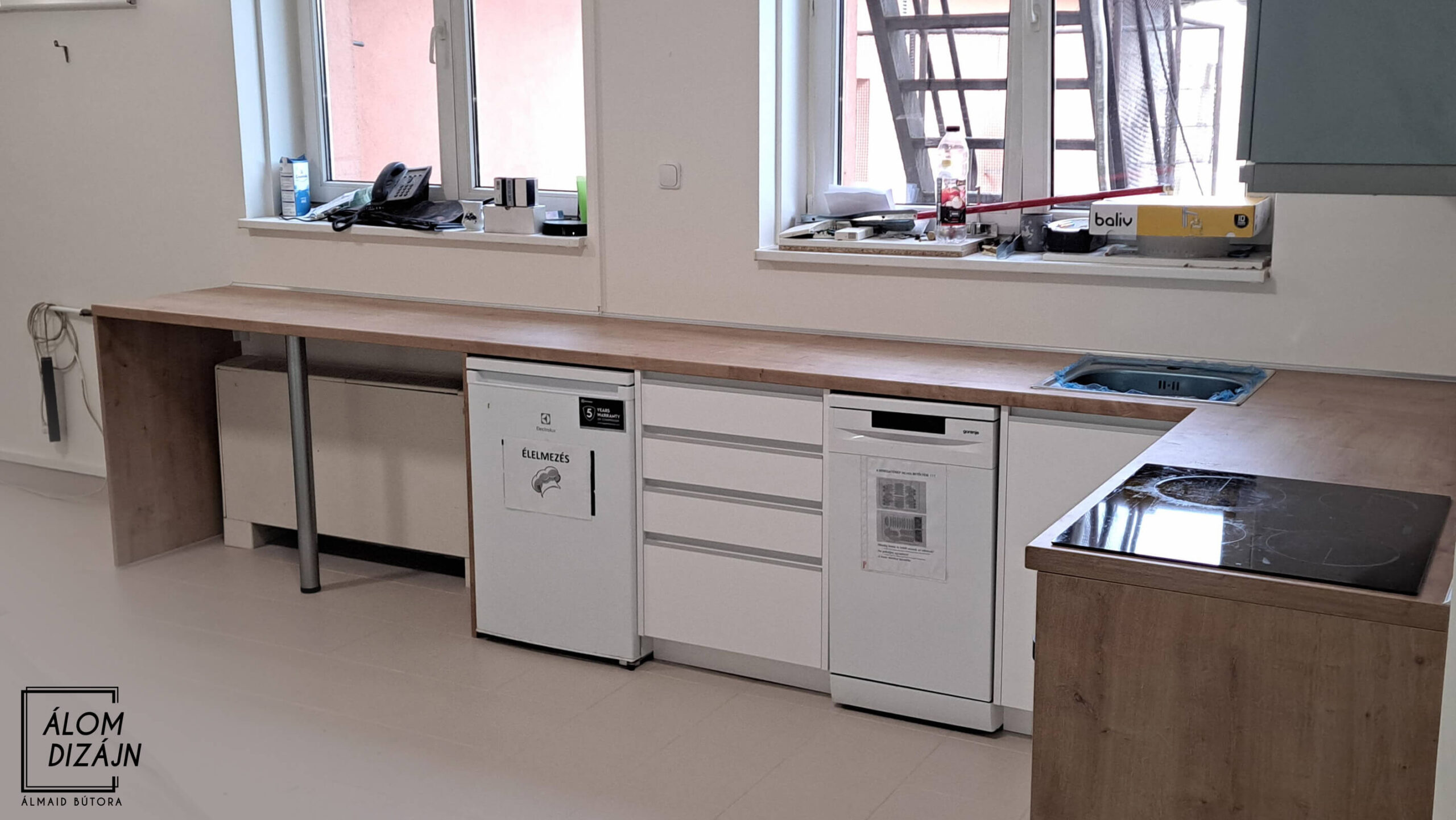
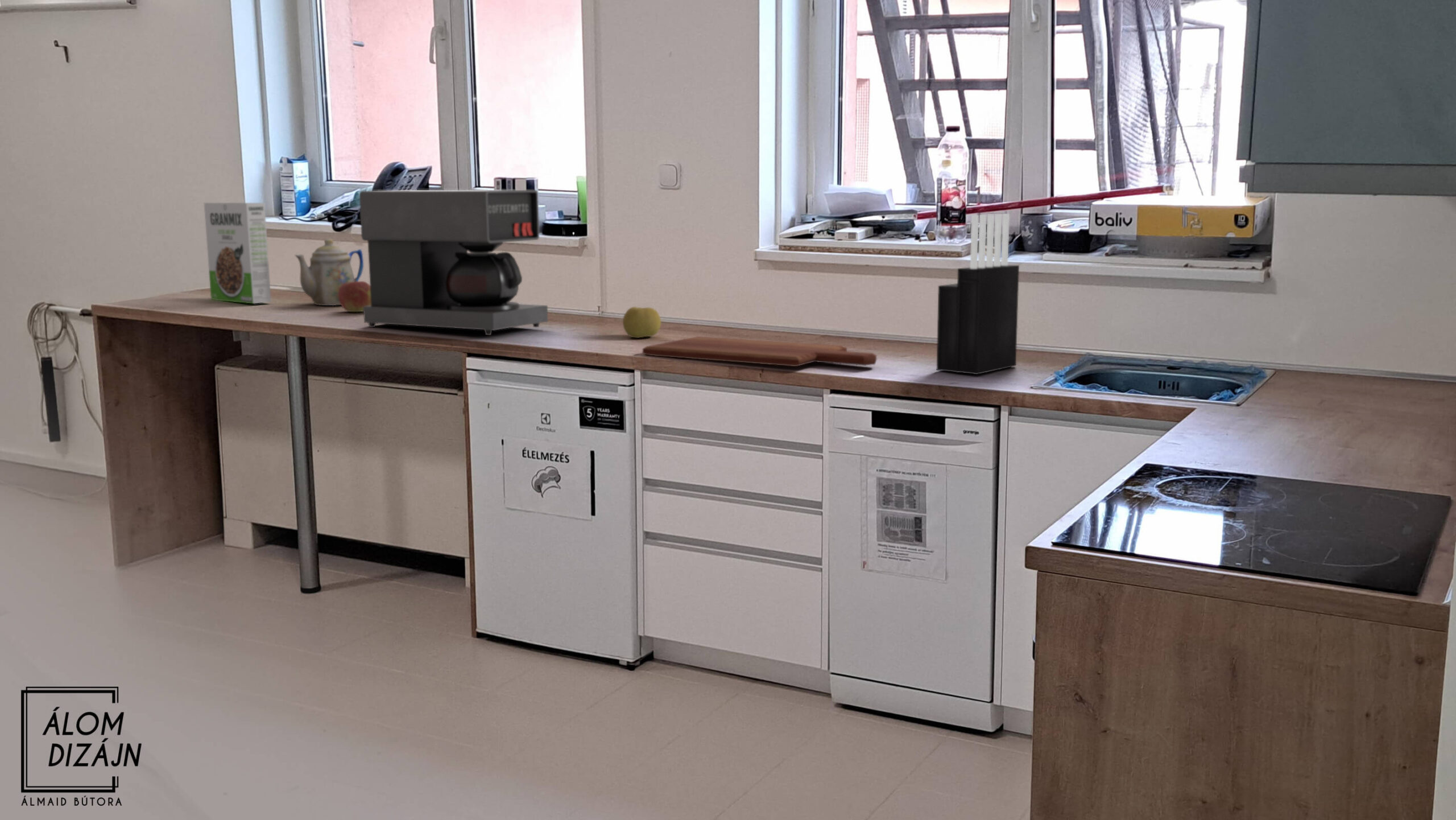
+ teapot (331, 271)
+ apple (355, 294)
+ knife block (974, 291)
+ cereal box (237, 252)
+ coffee maker (452, 259)
+ cutting board (750, 351)
+ fruit (642, 322)
